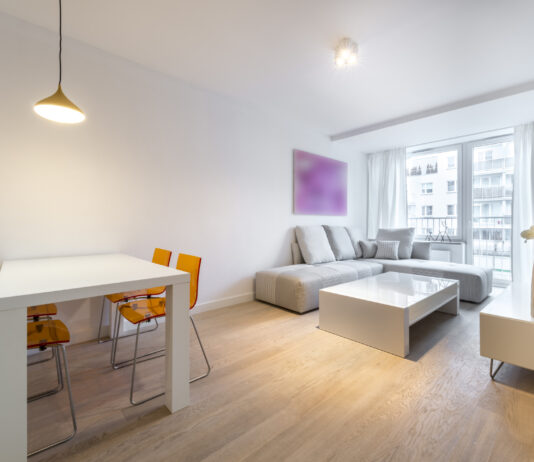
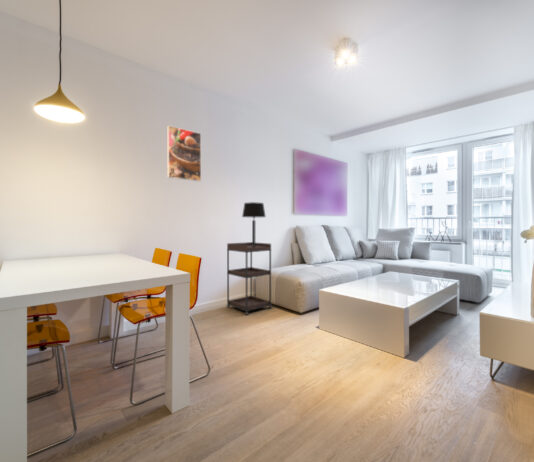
+ table lamp (253, 224)
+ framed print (184, 154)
+ shelving unit (249, 275)
